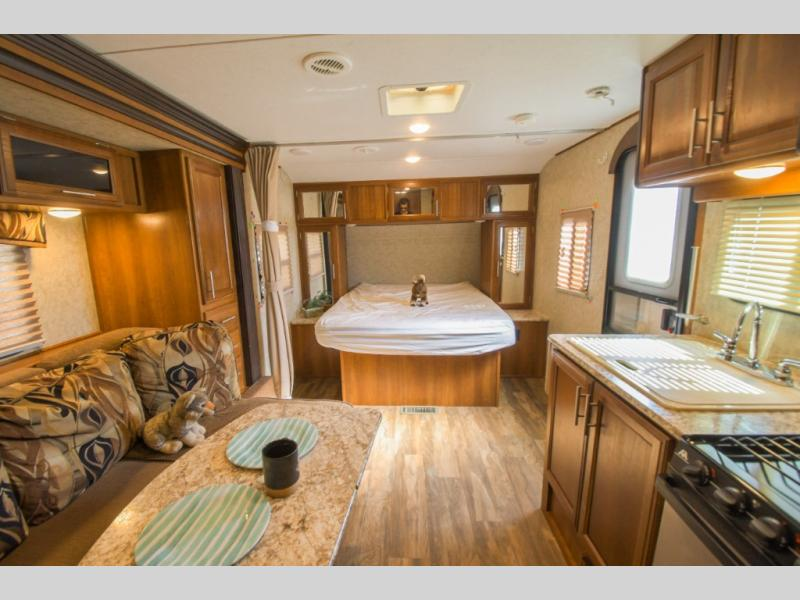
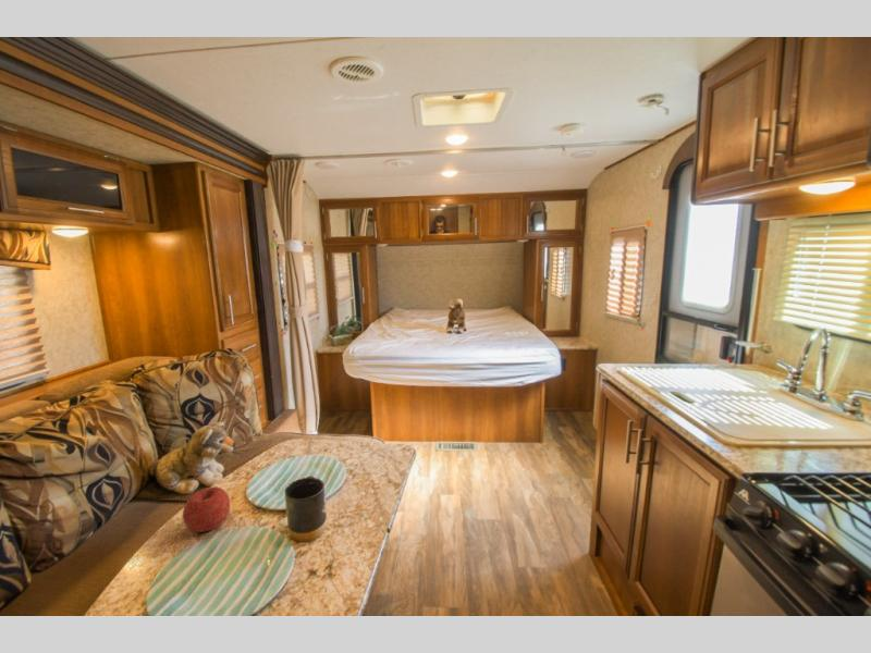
+ fruit (207, 505)
